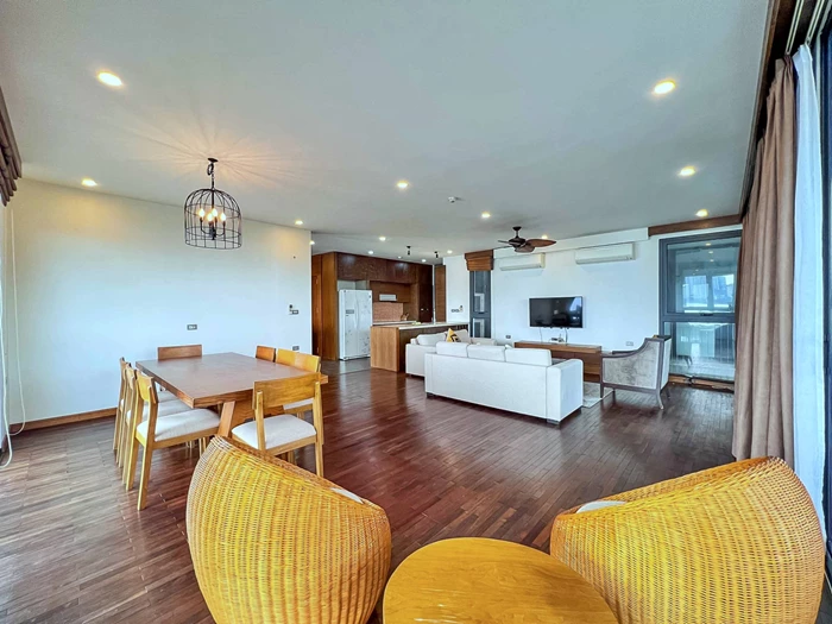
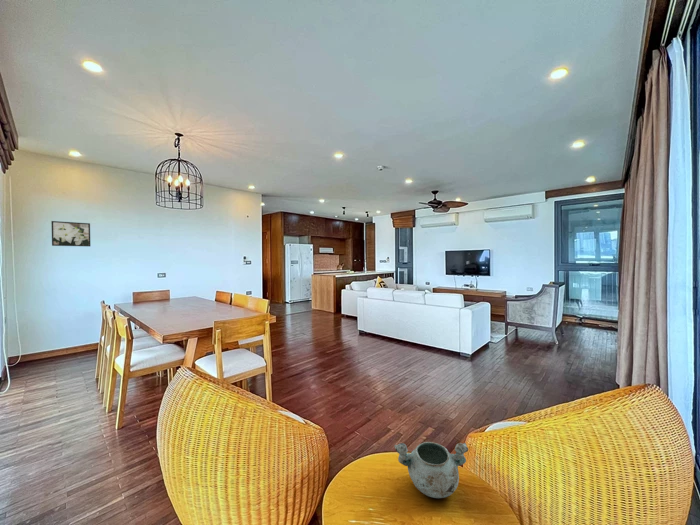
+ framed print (71, 234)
+ decorative bowl (431, 464)
